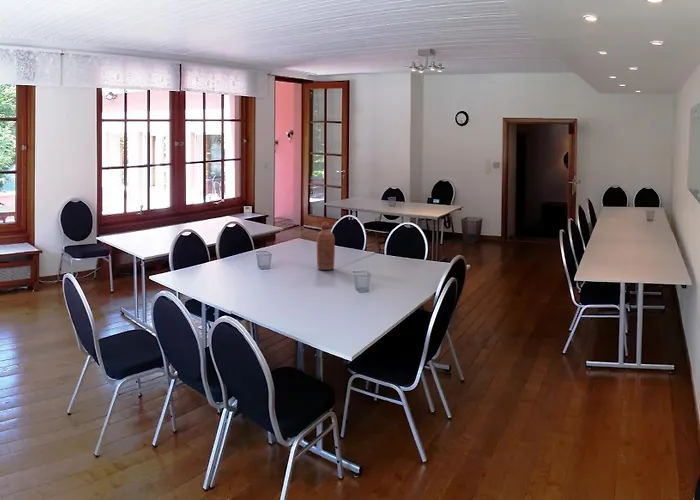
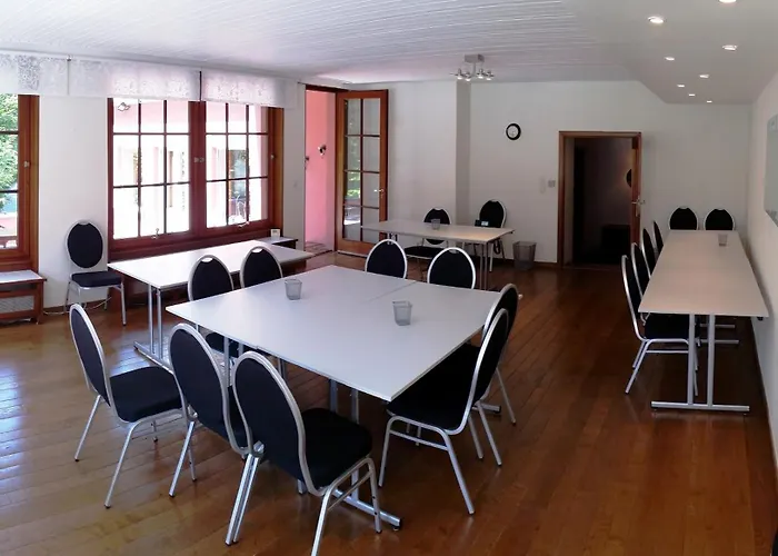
- bottle (325, 245)
